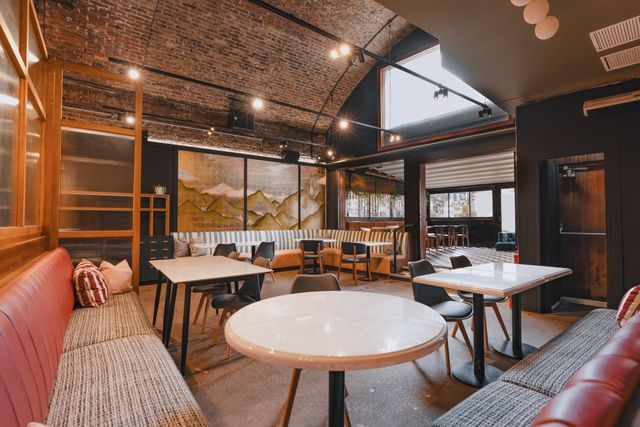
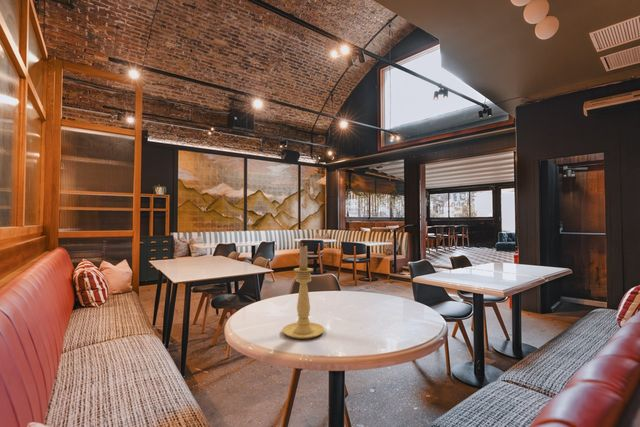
+ candle holder (303, 287)
